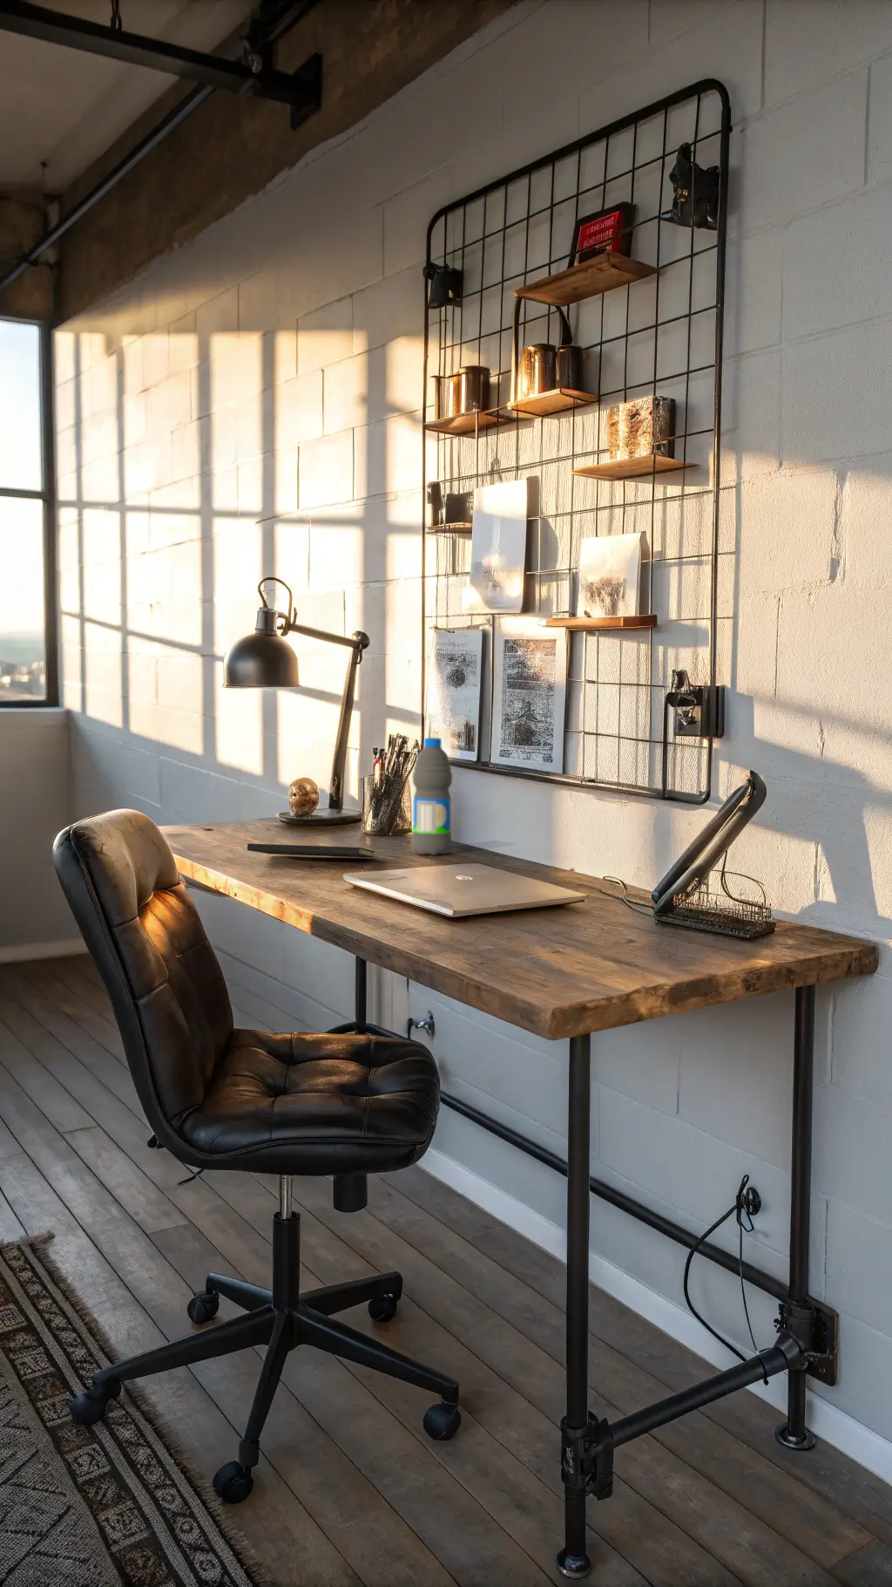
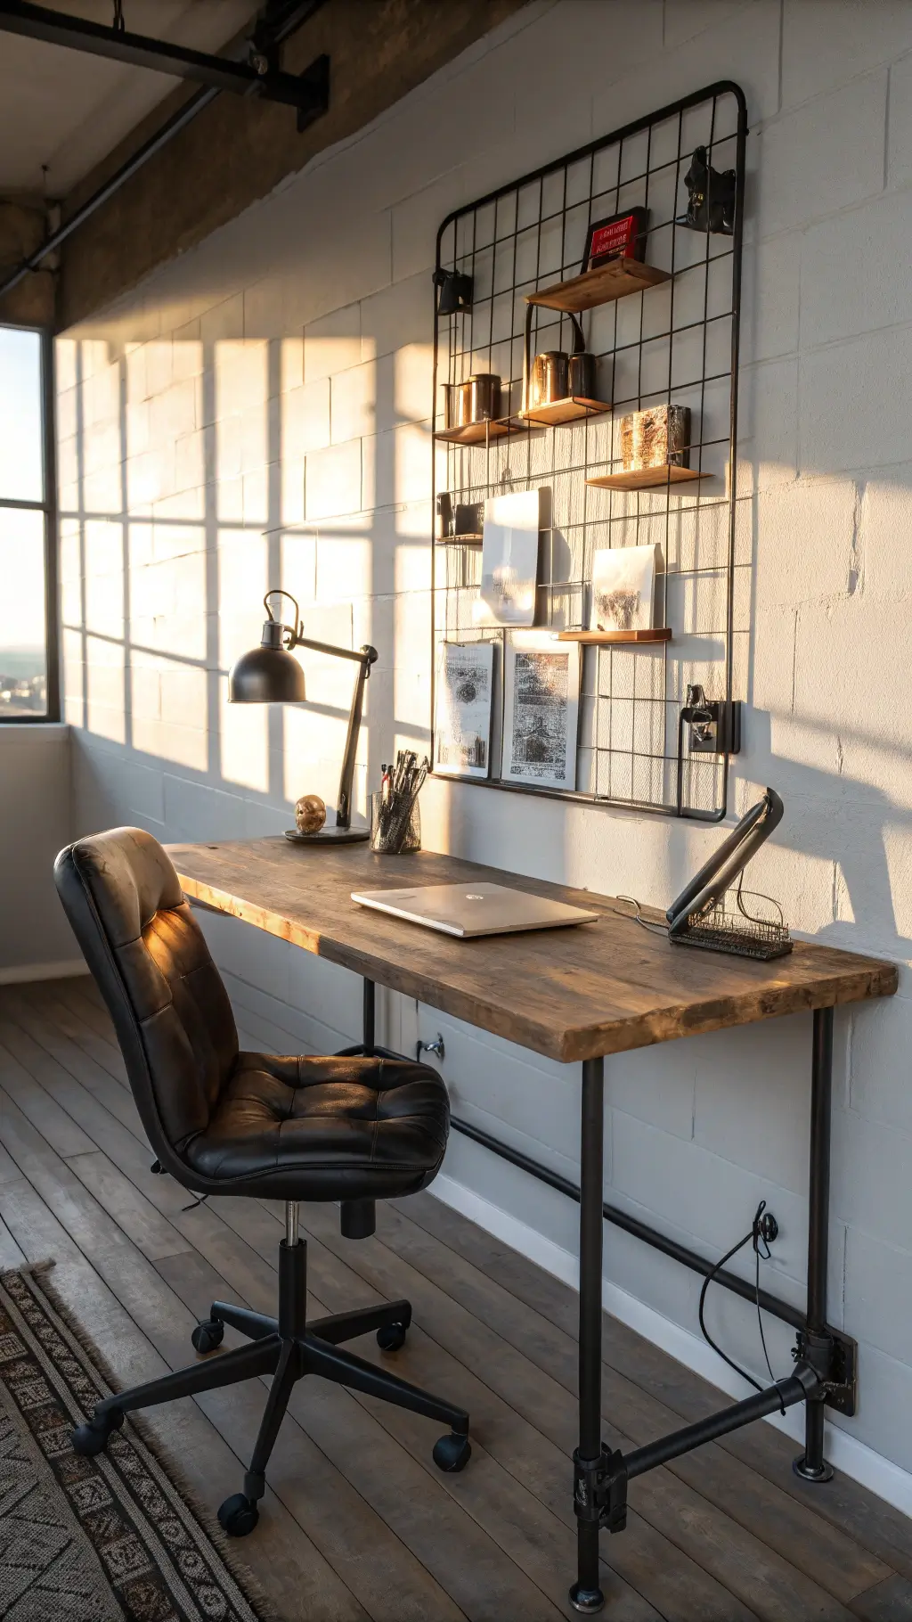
- notepad (313, 850)
- water bottle (432, 796)
